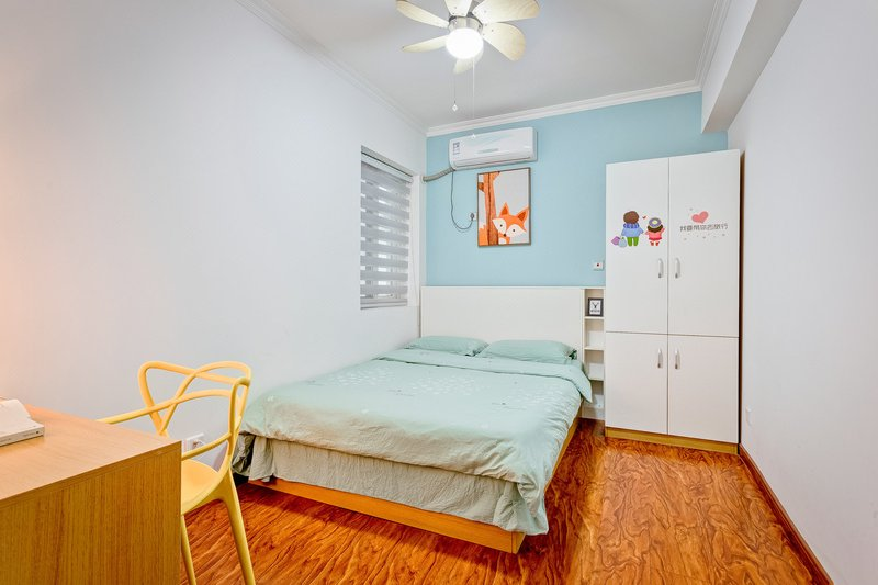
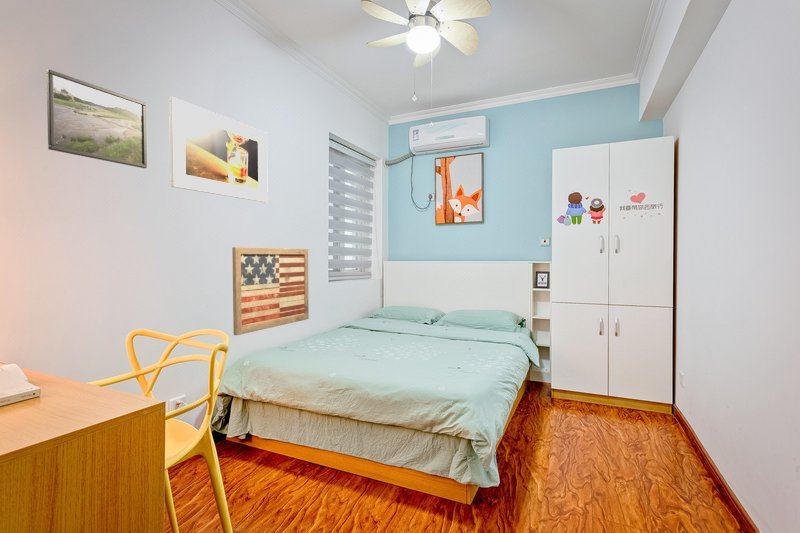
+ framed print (101, 123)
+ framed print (224, 156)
+ wall art (275, 287)
